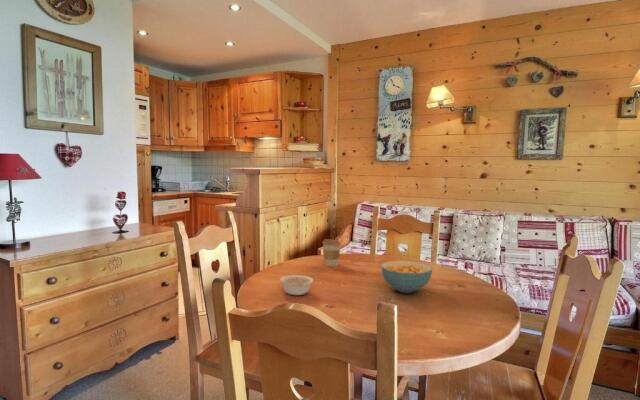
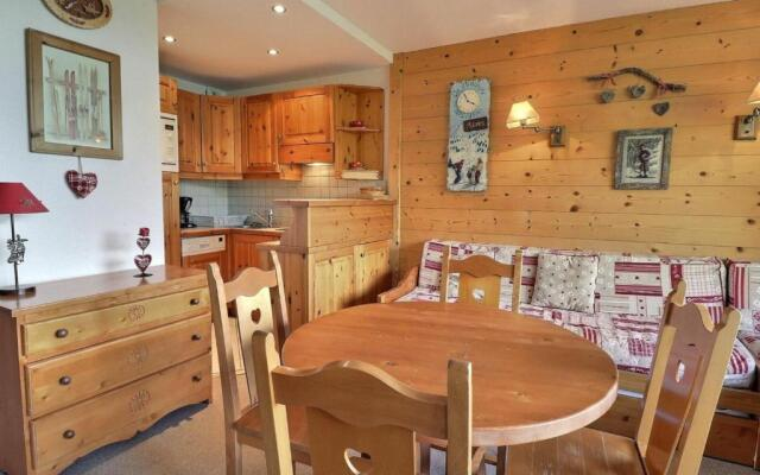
- cereal bowl (405, 278)
- coffee cup (331, 252)
- legume (297, 284)
